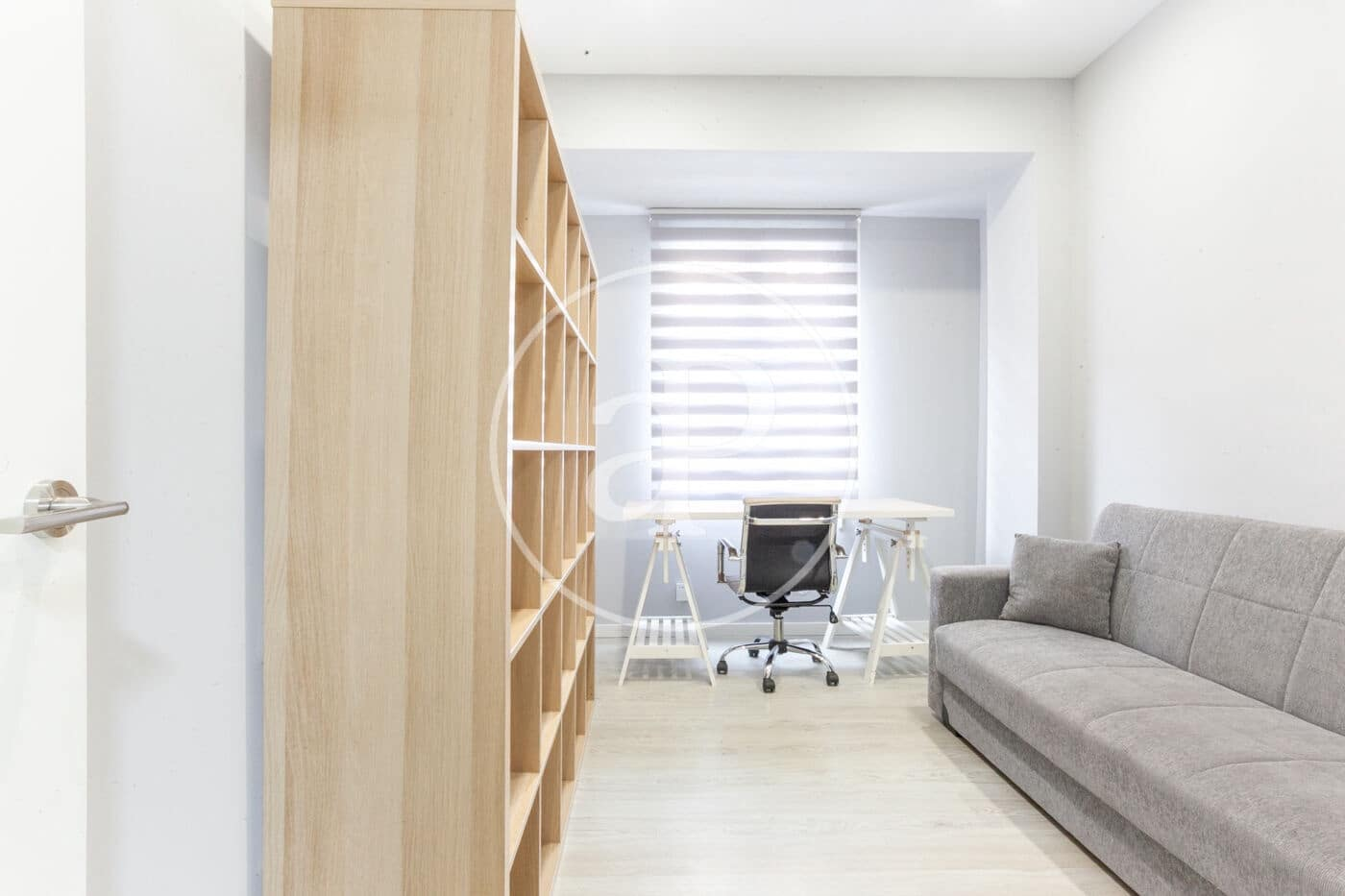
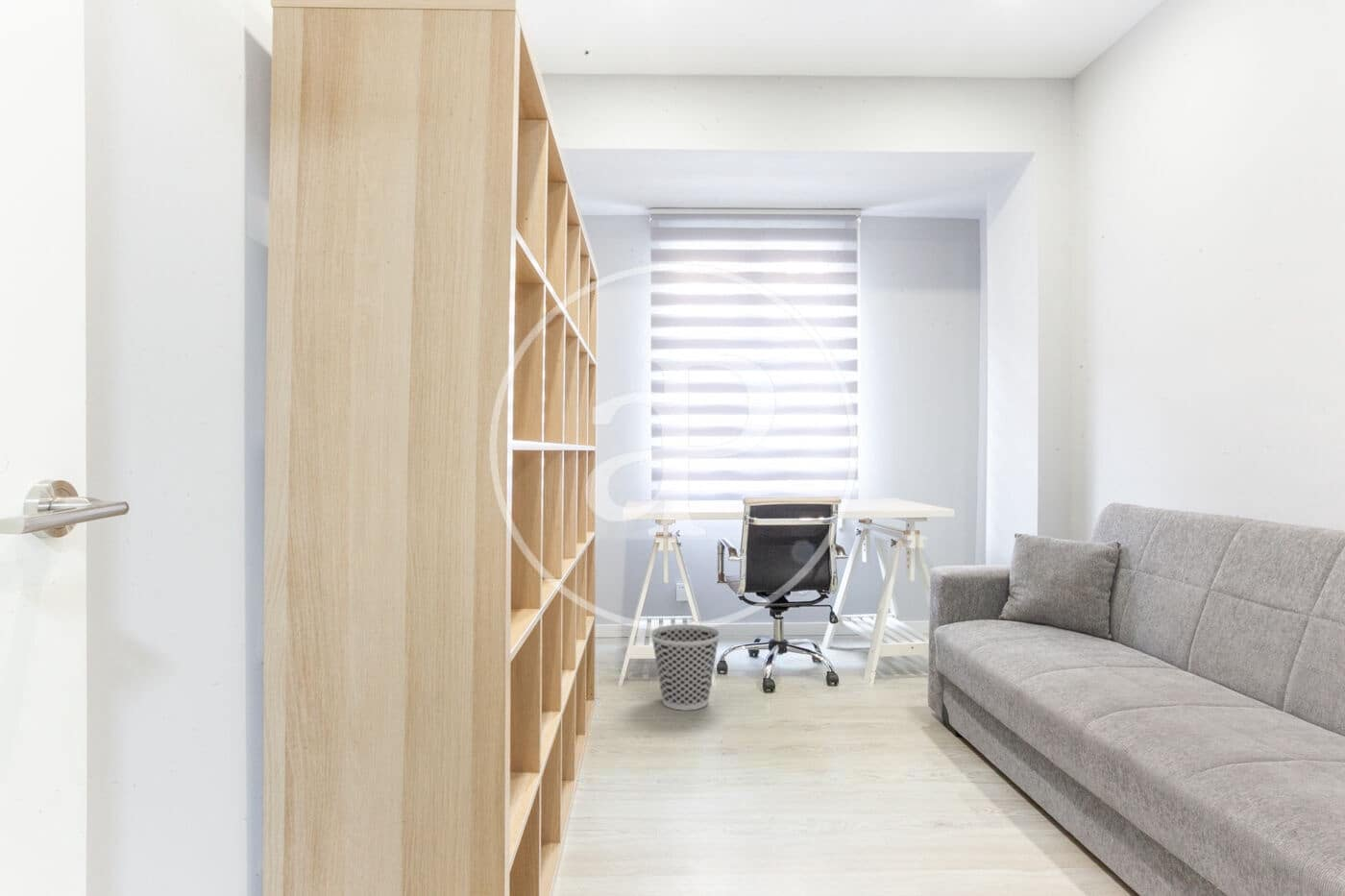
+ wastebasket (685, 666)
